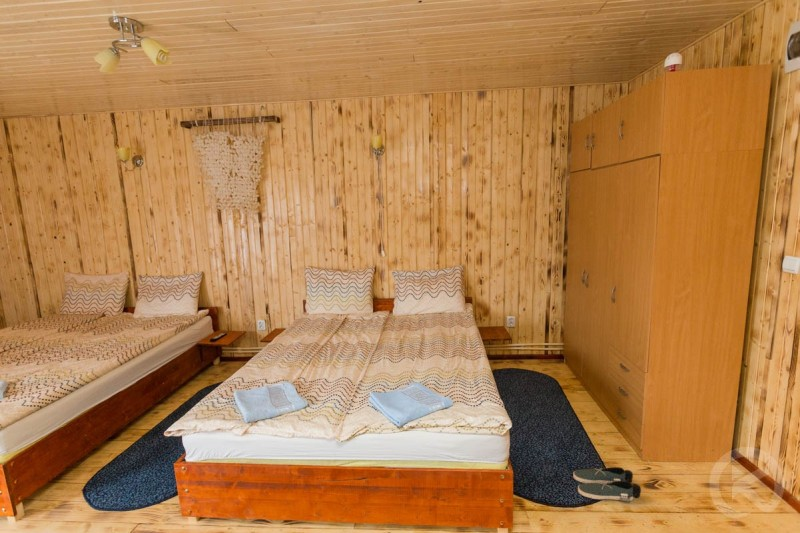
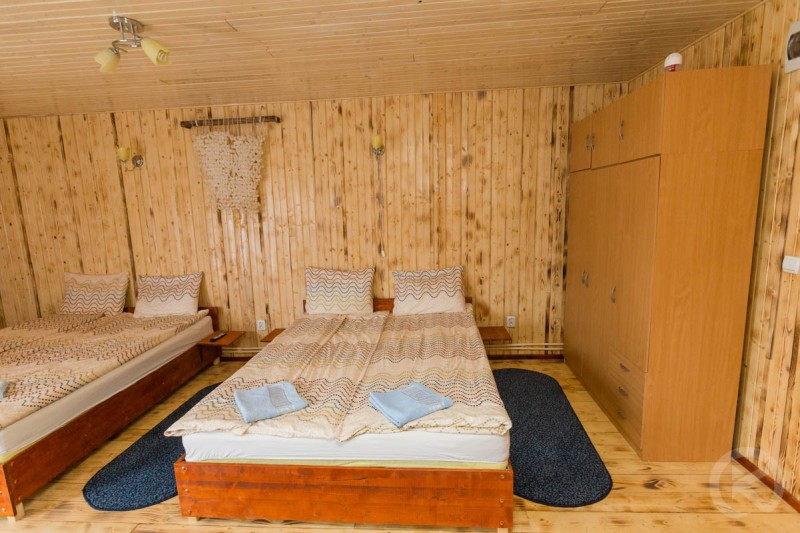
- shoe (605, 481)
